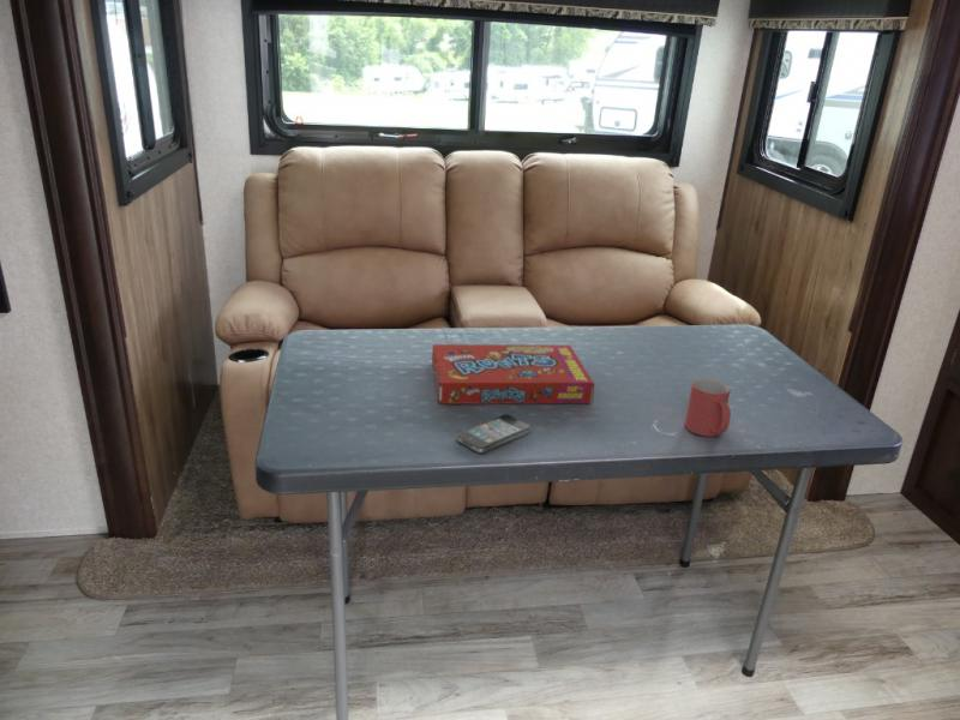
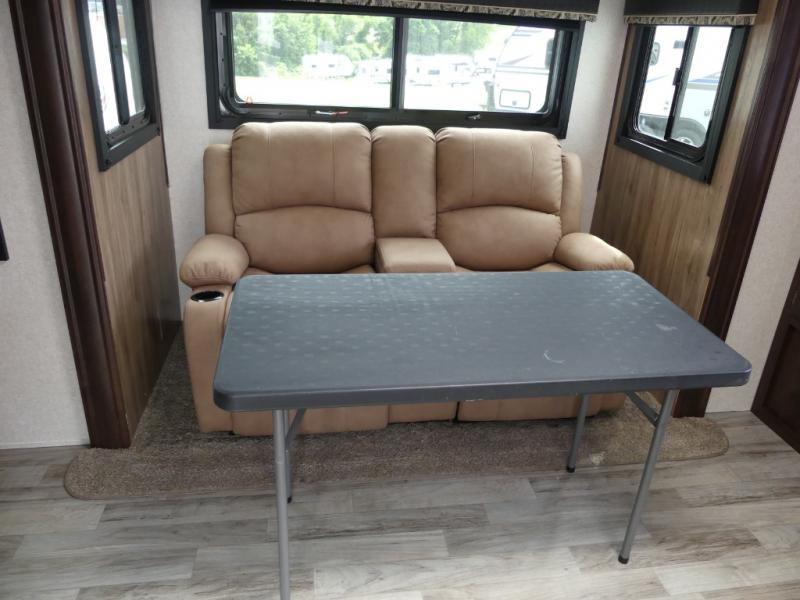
- mug (710, 410)
- smartphone (493, 432)
- snack box (509, 372)
